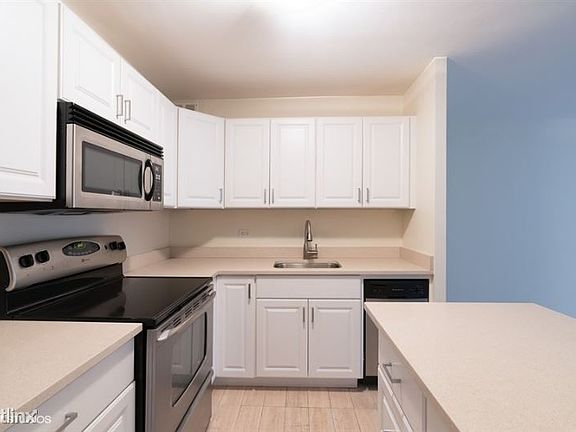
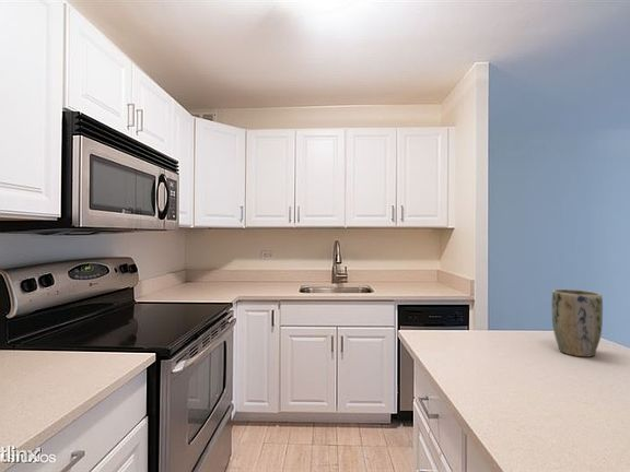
+ plant pot (575, 321)
